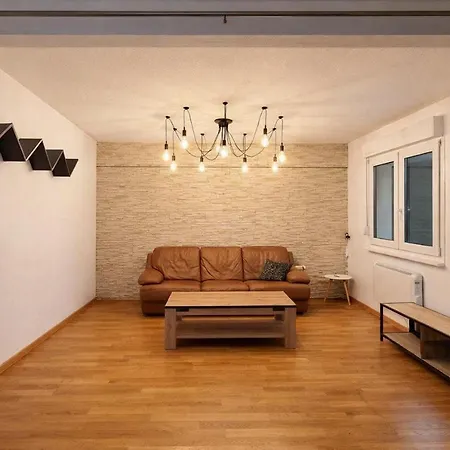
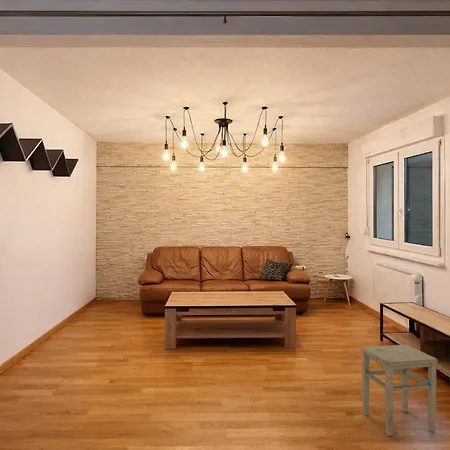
+ stool (397, 387)
